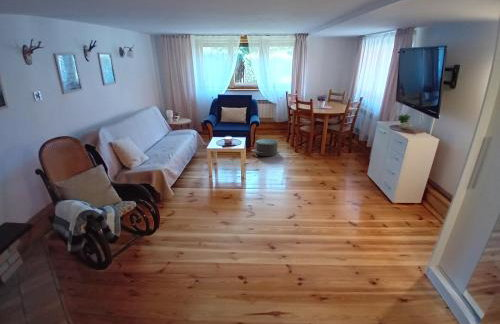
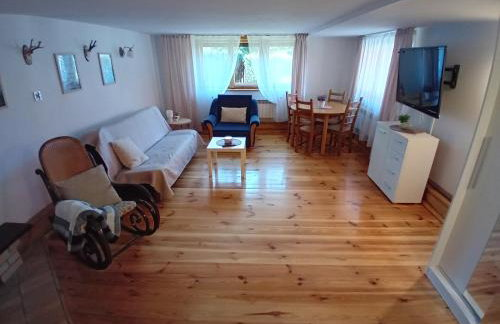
- pouf (265, 146)
